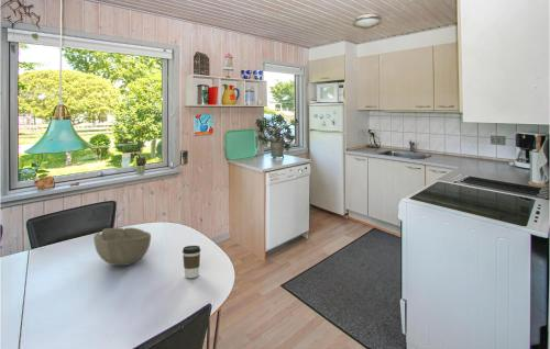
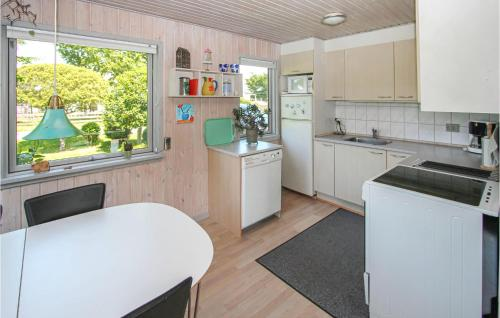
- bowl (123, 247)
- coffee cup (191, 261)
